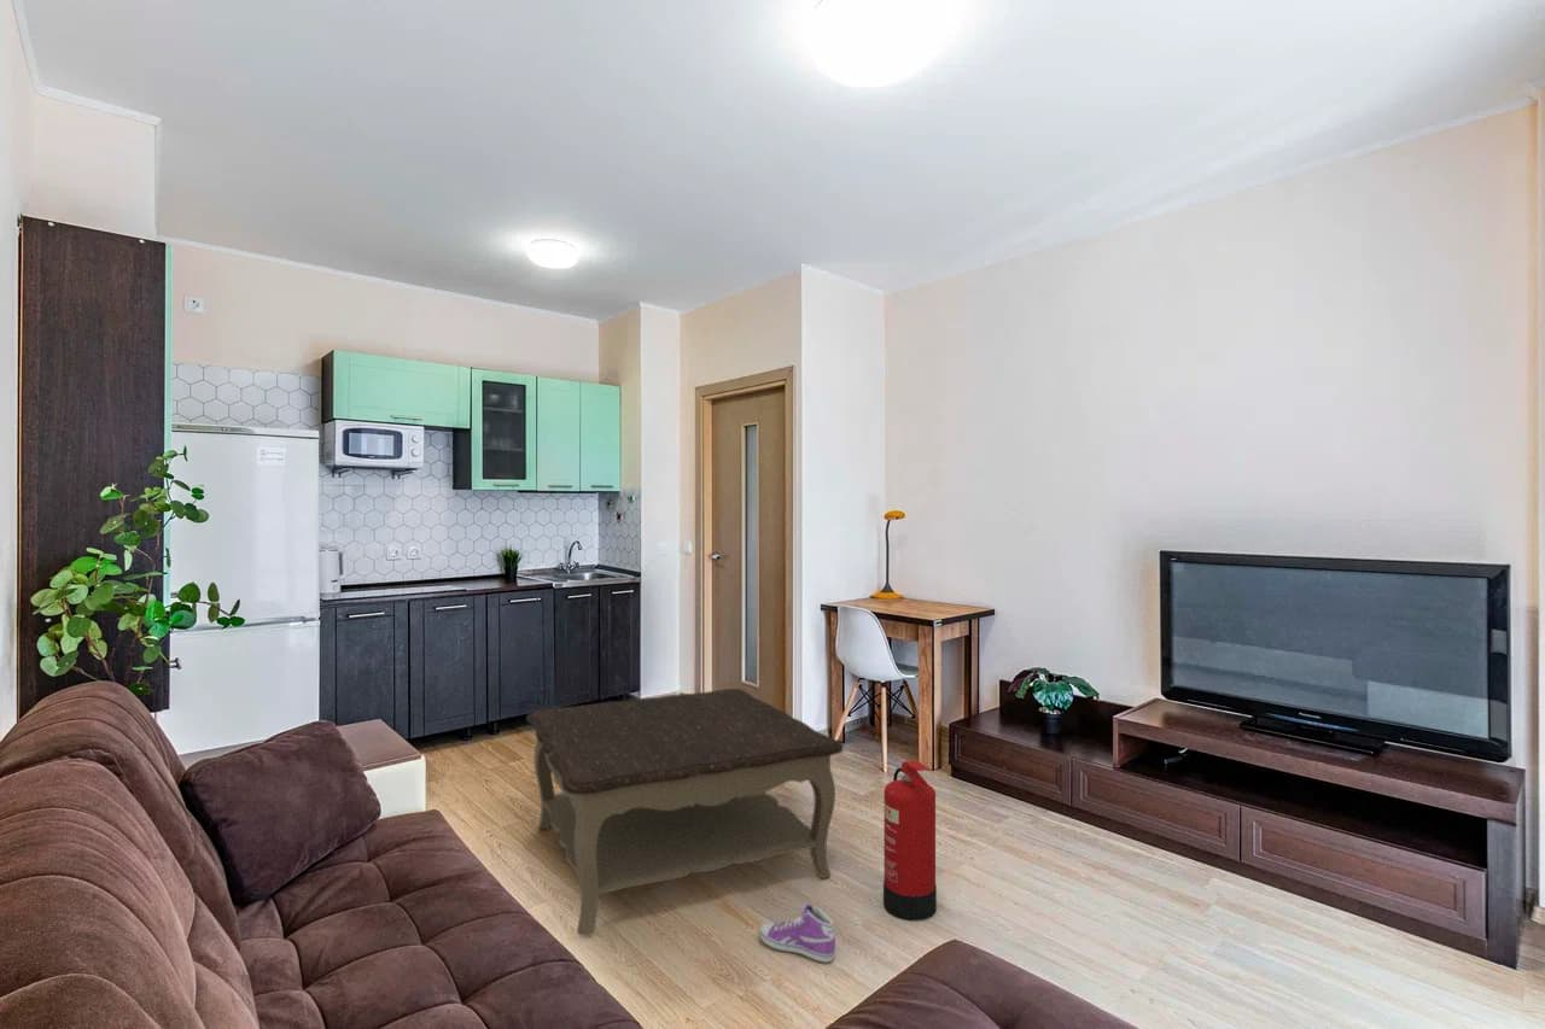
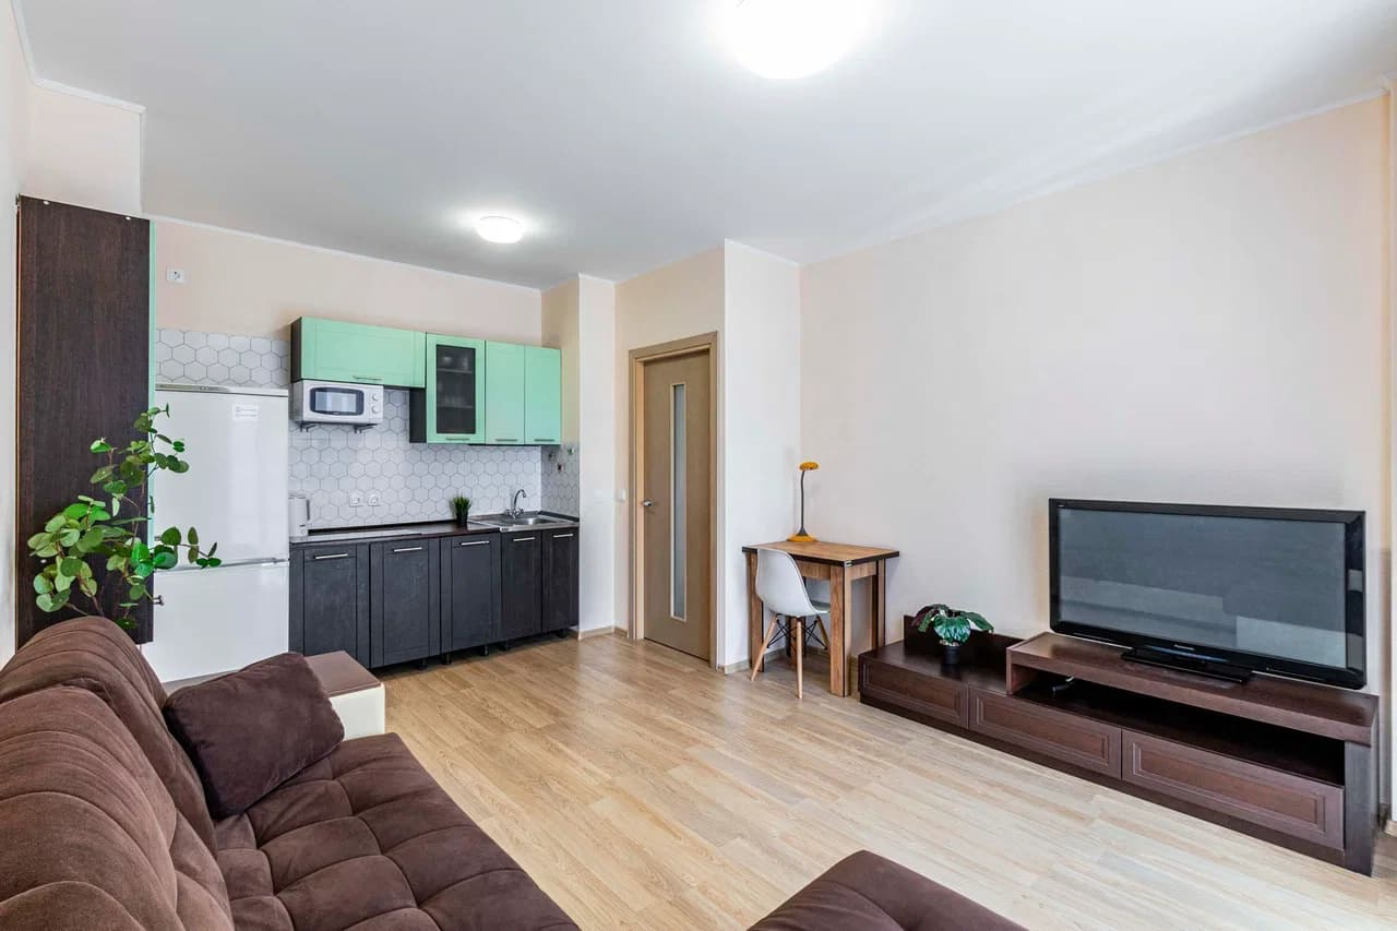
- fire extinguisher (908, 830)
- coffee table (674, 787)
- sneaker (797, 924)
